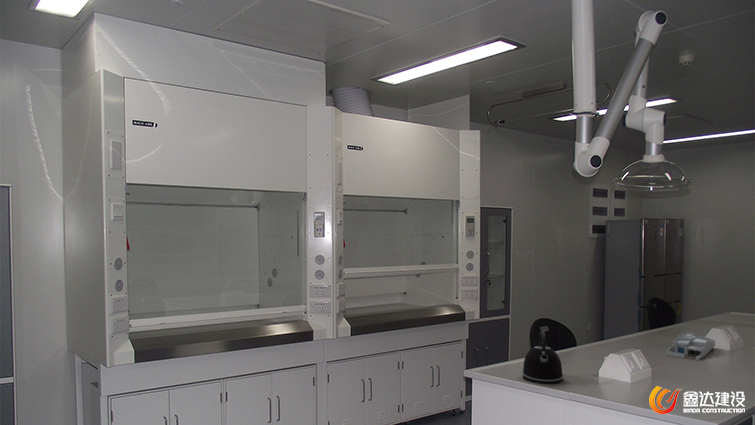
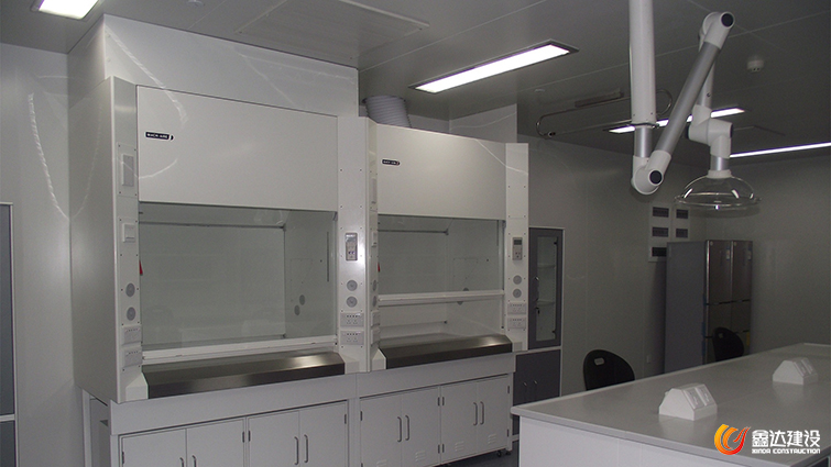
- desk organizer (691, 343)
- kettle (542, 354)
